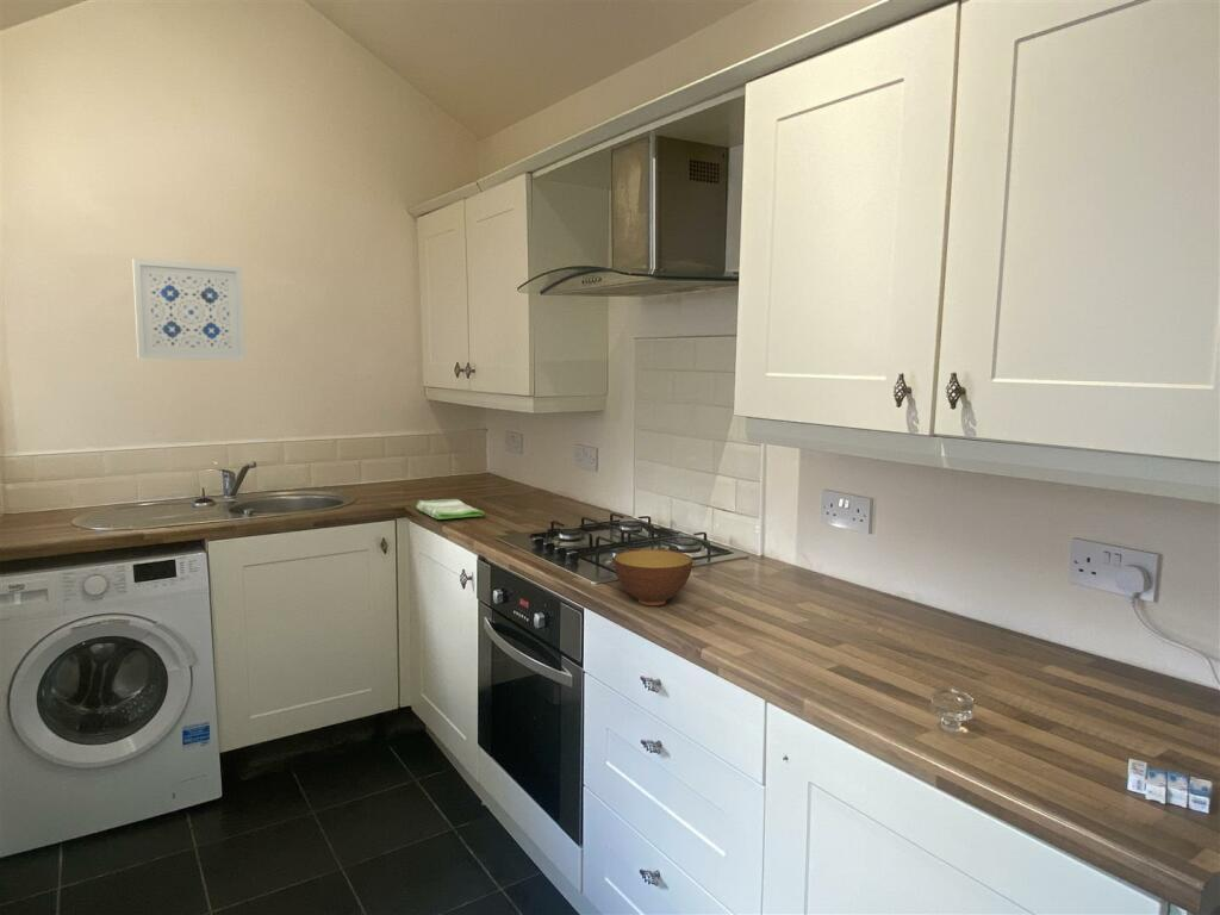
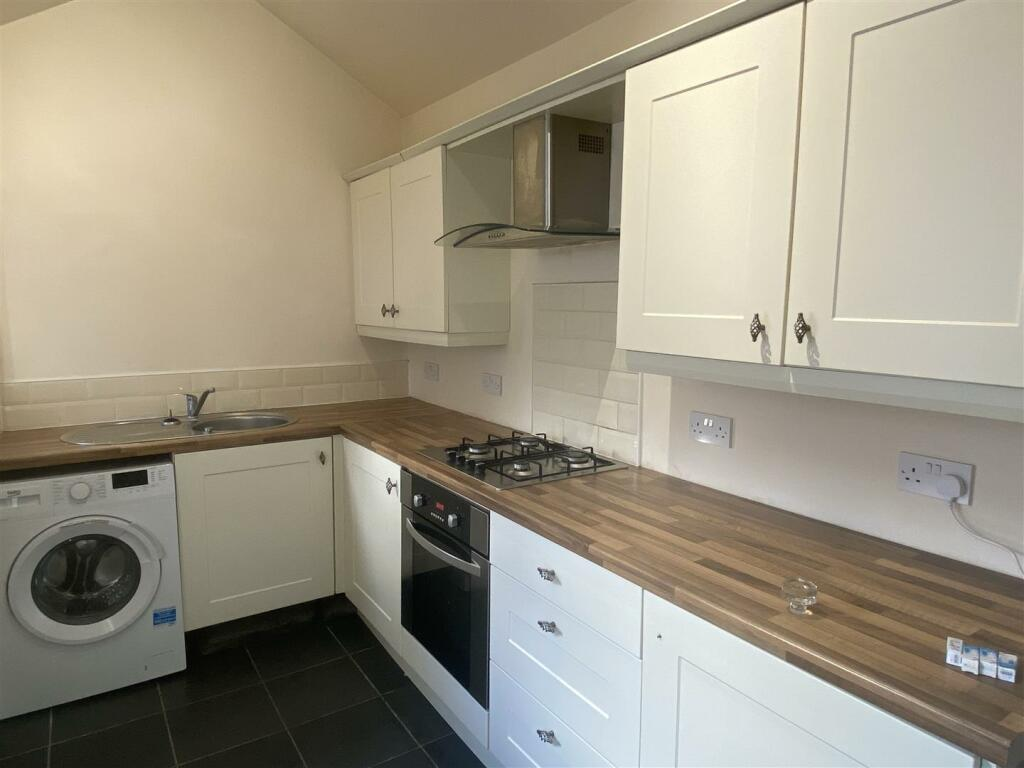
- wall art (191, 311)
- dish towel (449, 508)
- bowl (652, 579)
